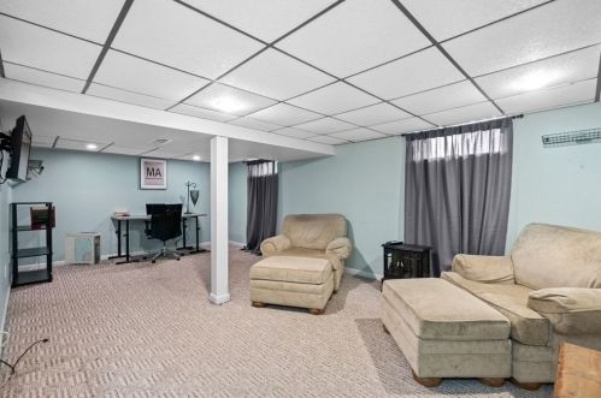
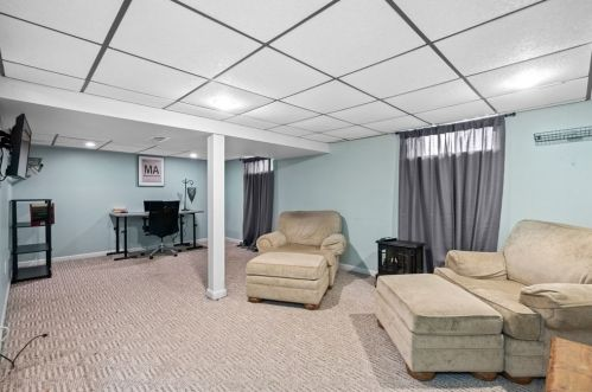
- air purifier (83, 248)
